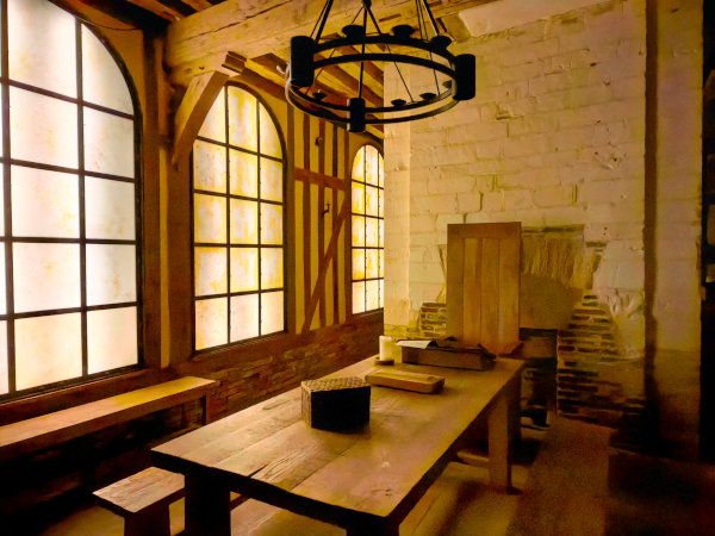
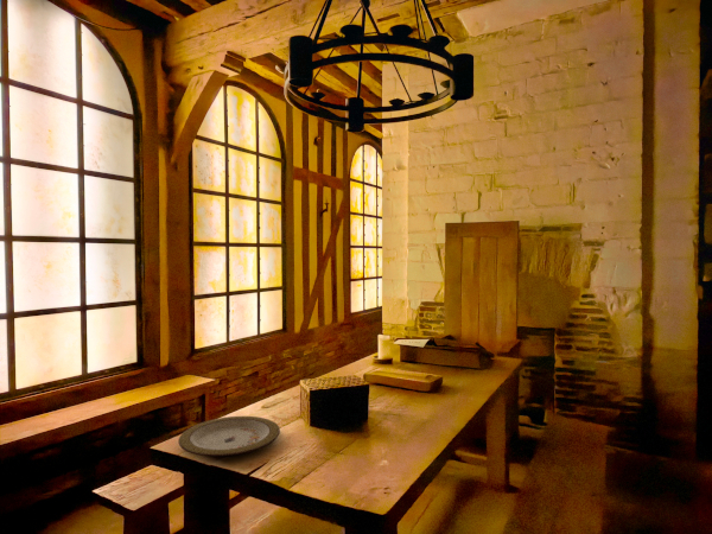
+ plate (230, 437)
